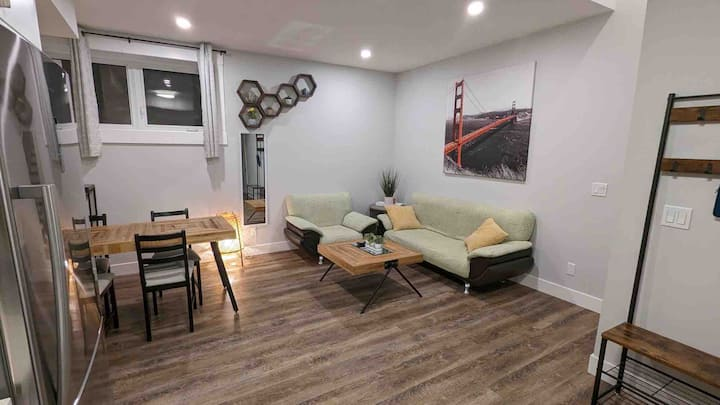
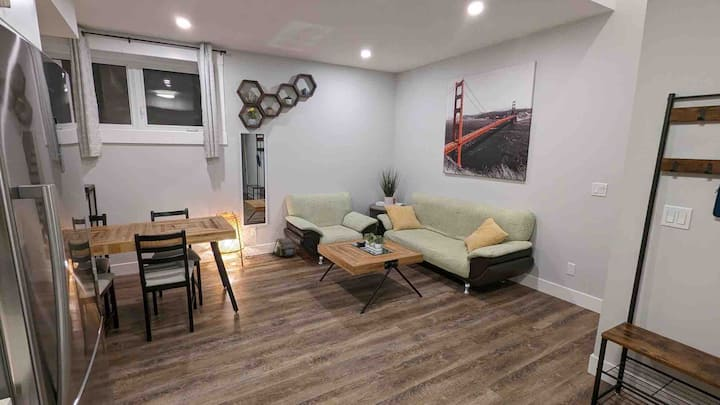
+ shoulder bag (286, 246)
